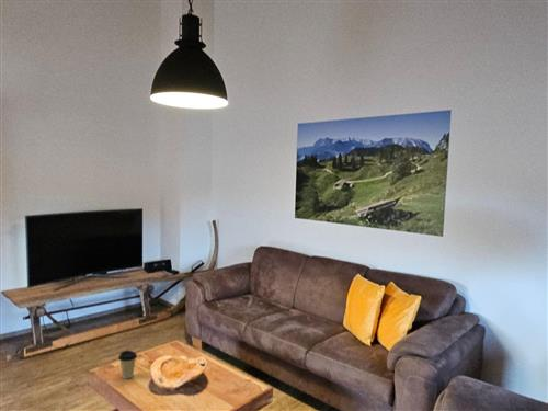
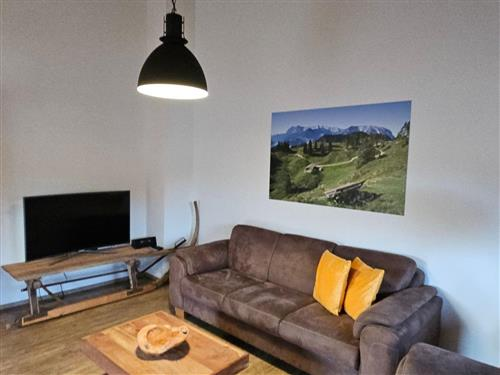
- coffee cup (127, 364)
